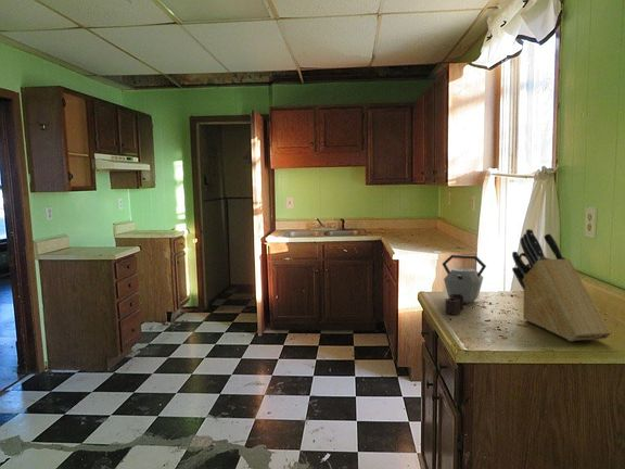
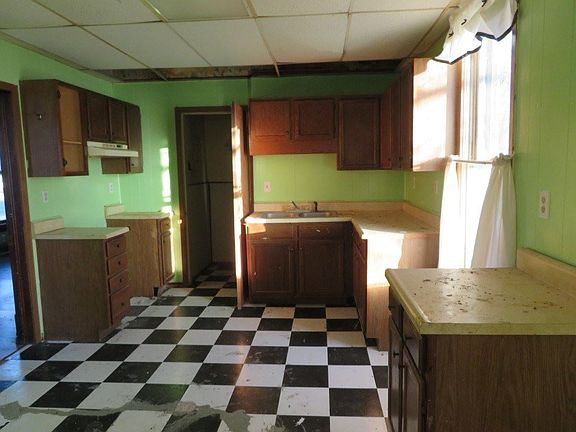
- knife block (554, 279)
- kettle (459, 281)
